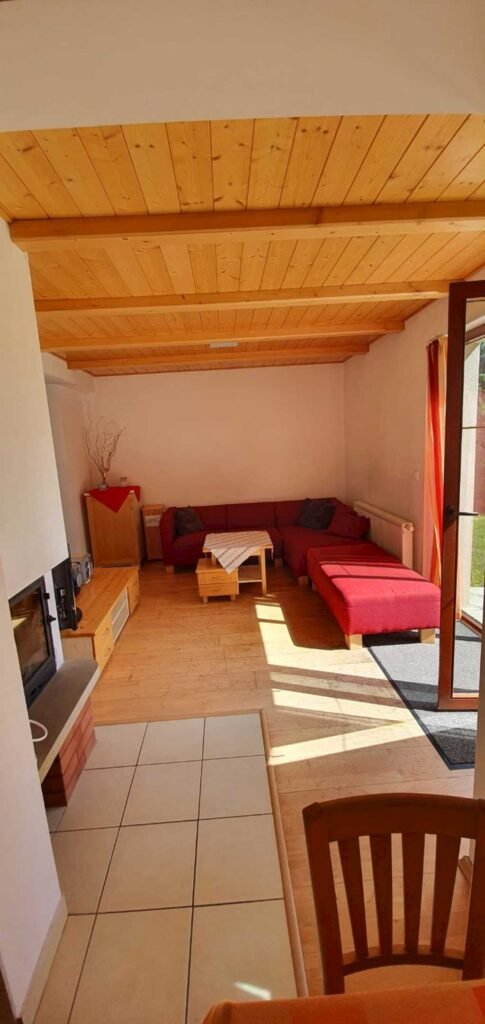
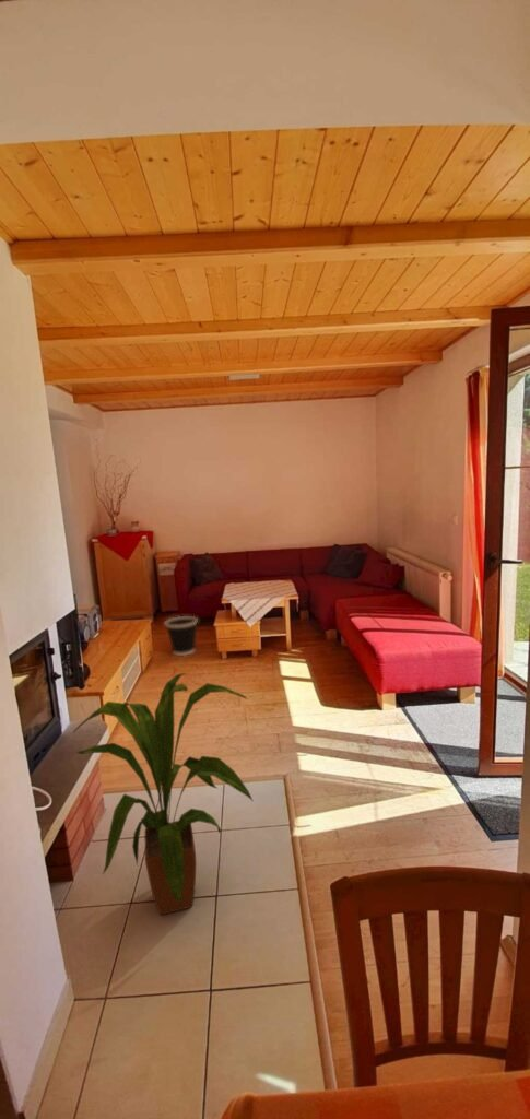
+ wastebasket (182, 636)
+ house plant (165, 776)
